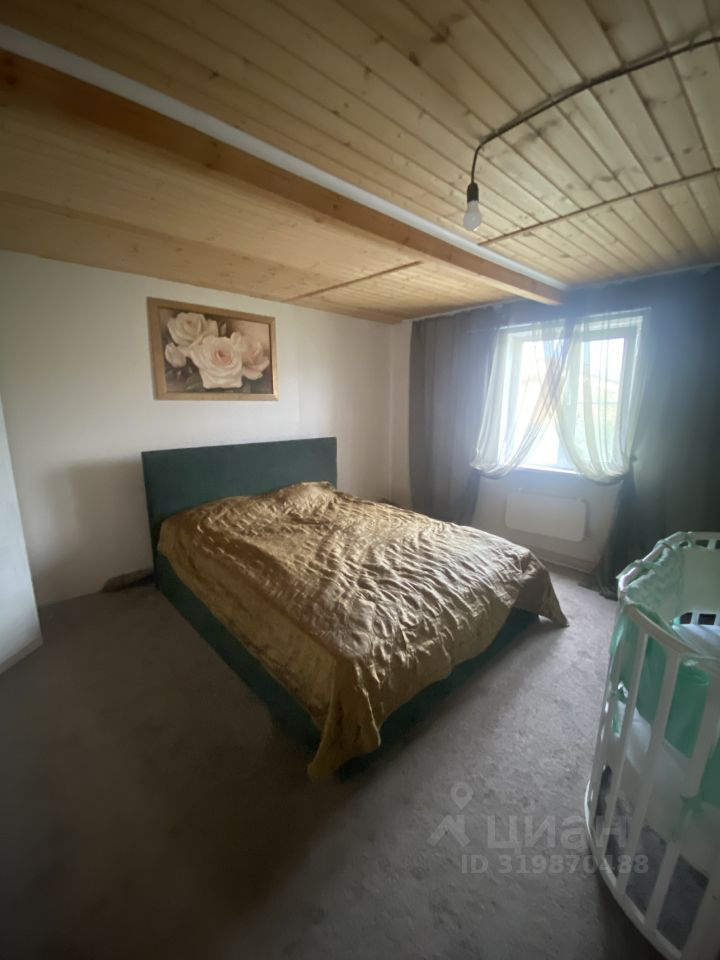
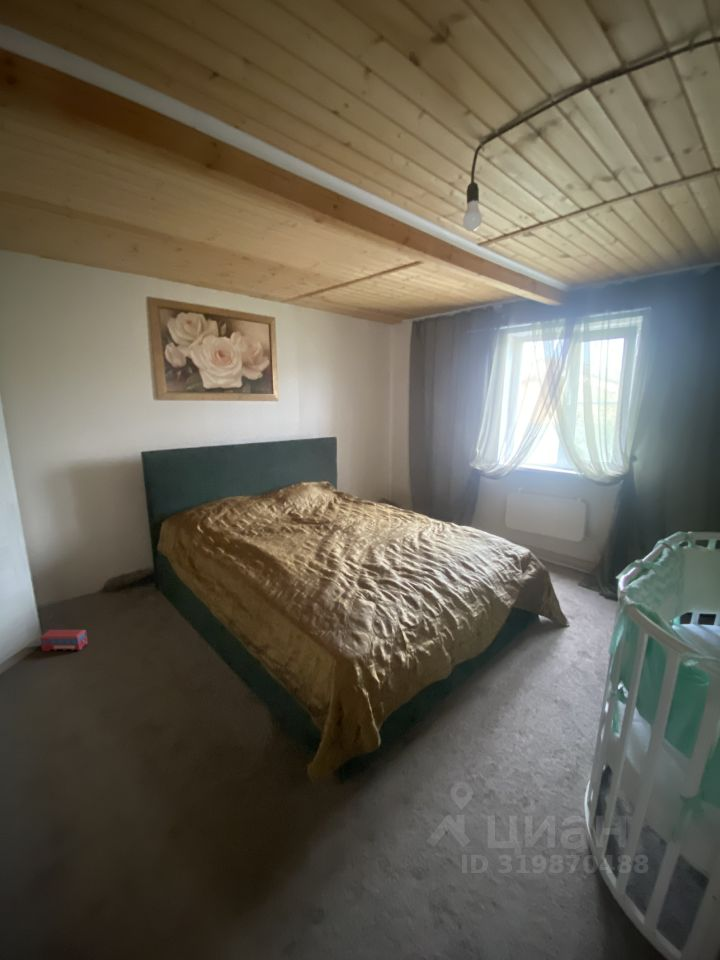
+ toy train (64, 640)
